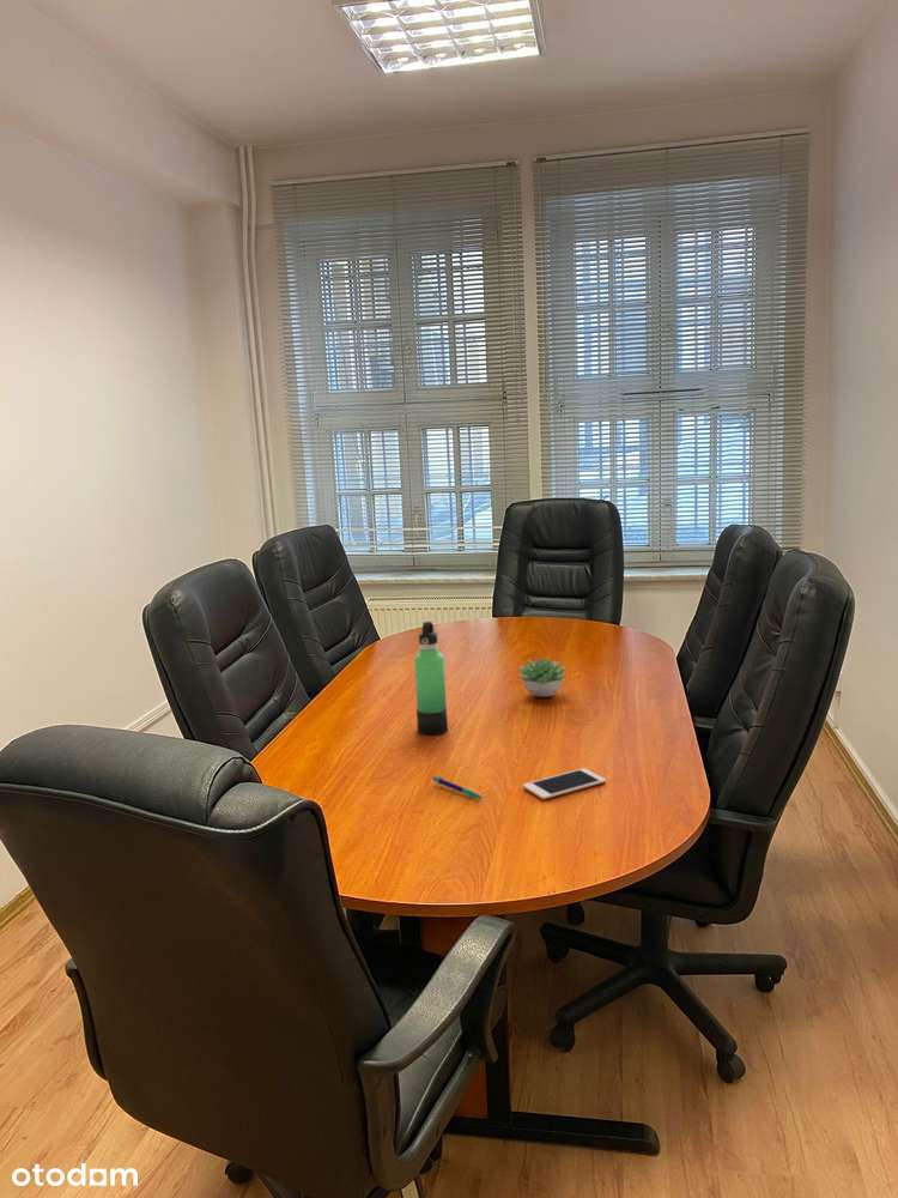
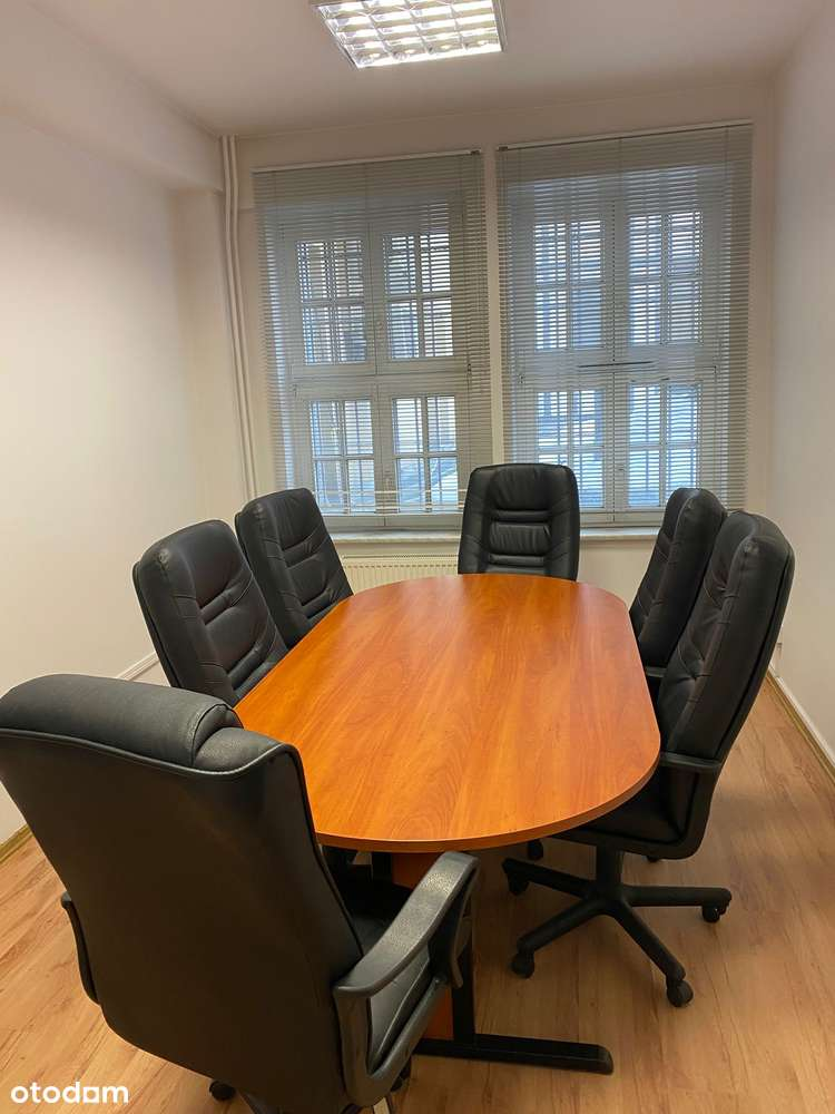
- pen (457, 787)
- thermos bottle (430, 676)
- cell phone (564, 782)
- succulent plant (542, 678)
